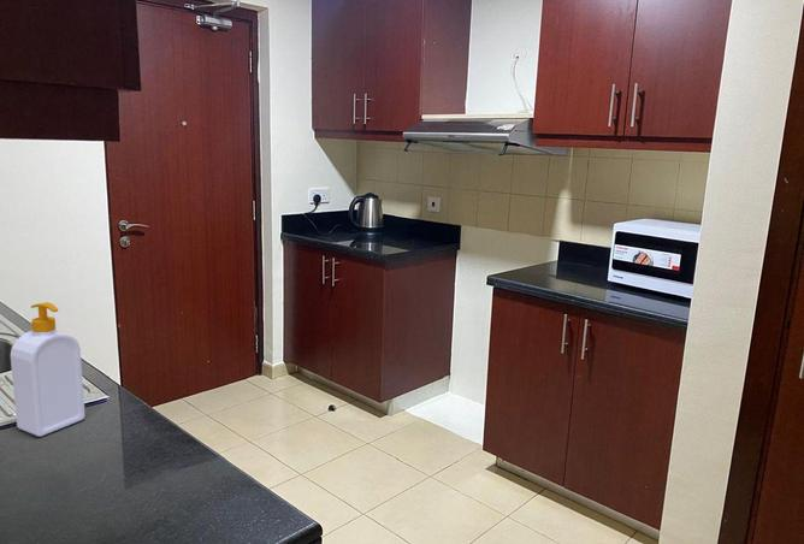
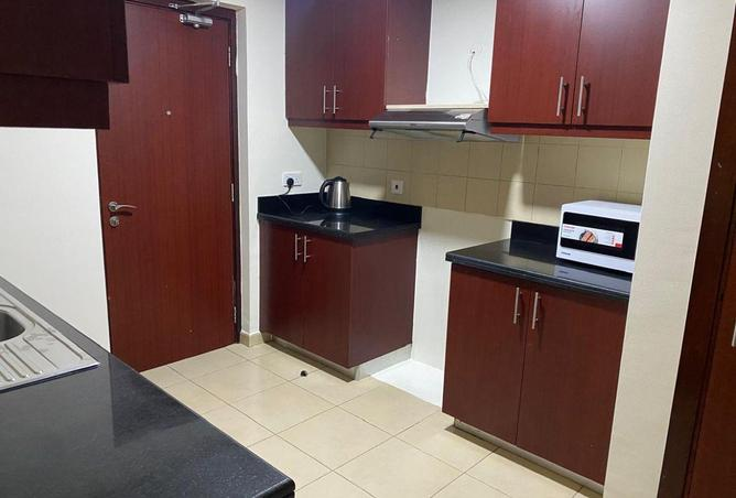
- soap bottle (48, 365)
